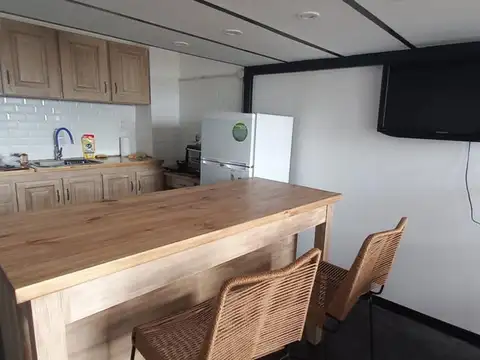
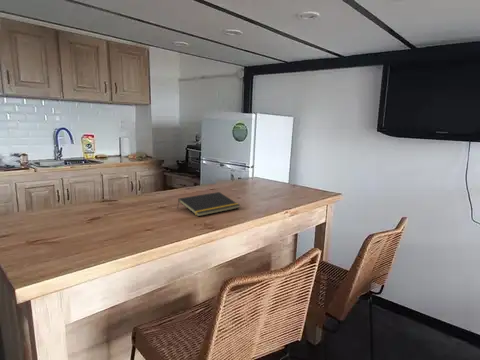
+ notepad (209, 203)
